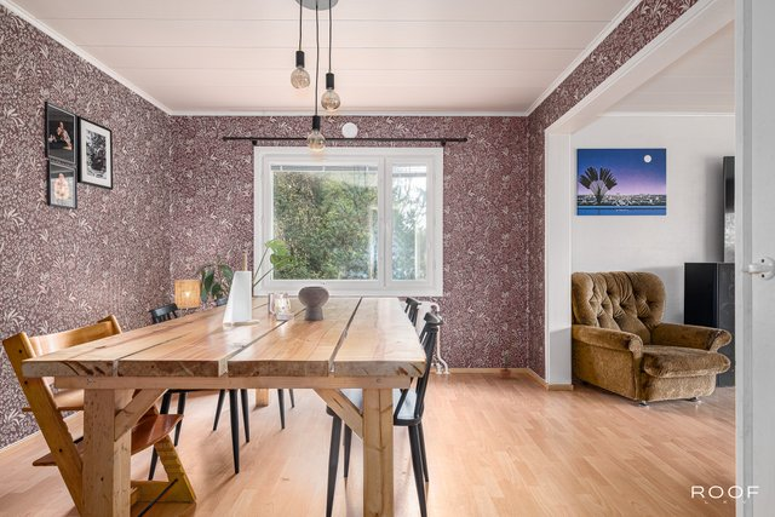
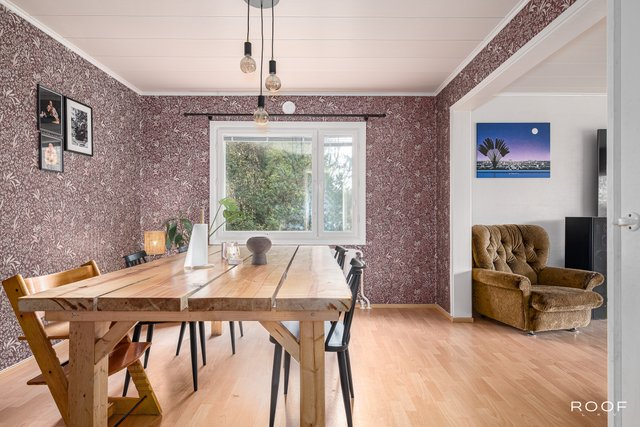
- potted plant (509, 358)
